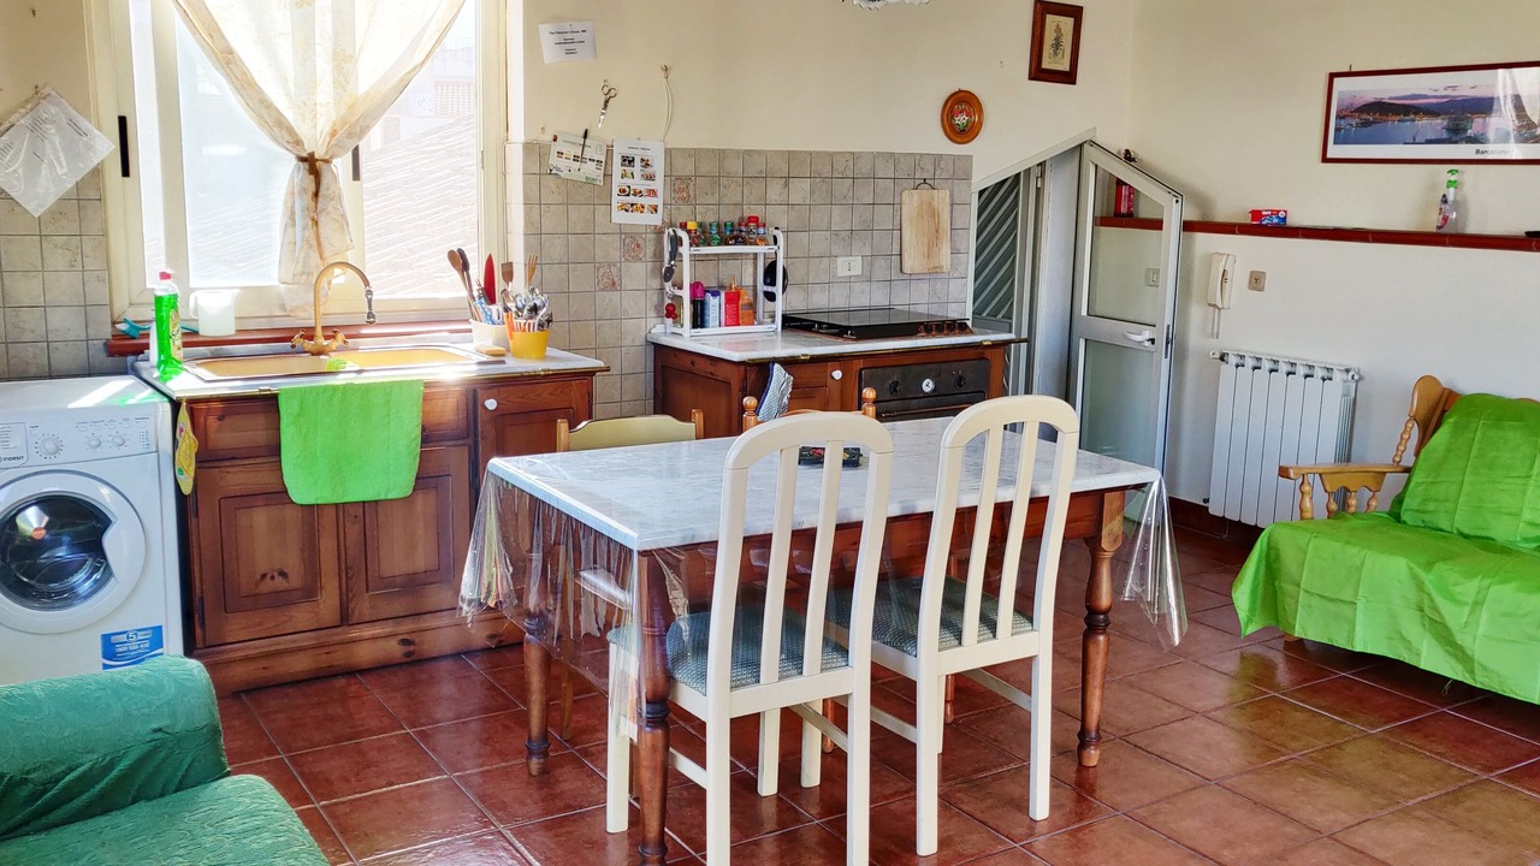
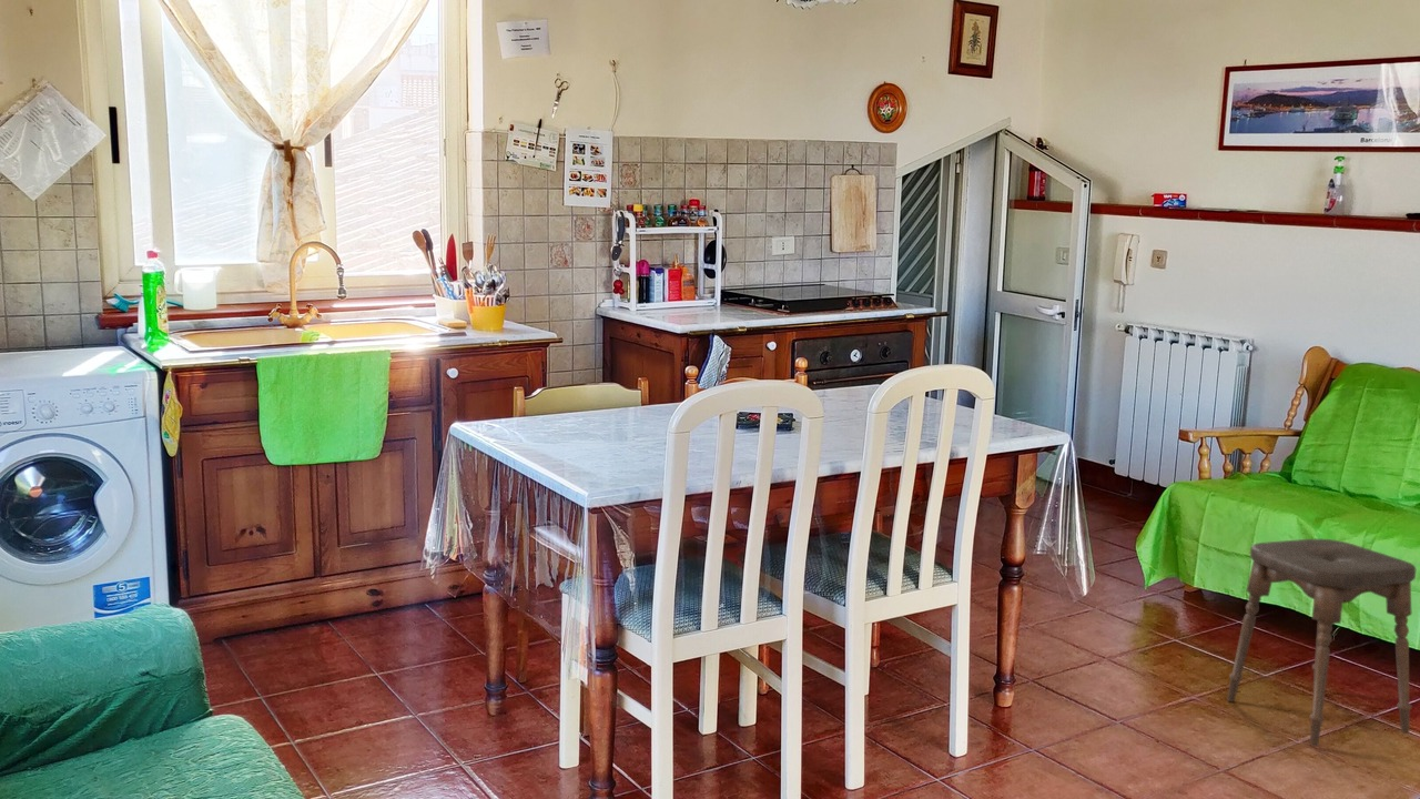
+ stool (1322, 636)
